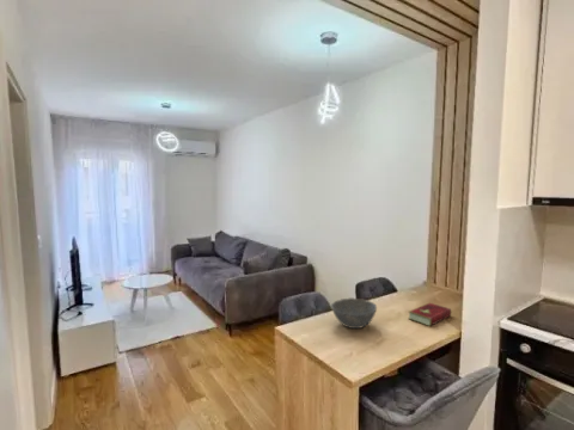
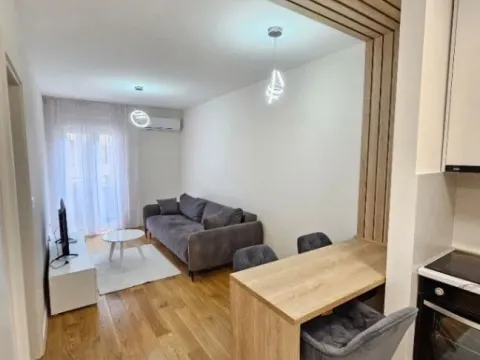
- hardcover book (429, 313)
- bowl (353, 314)
